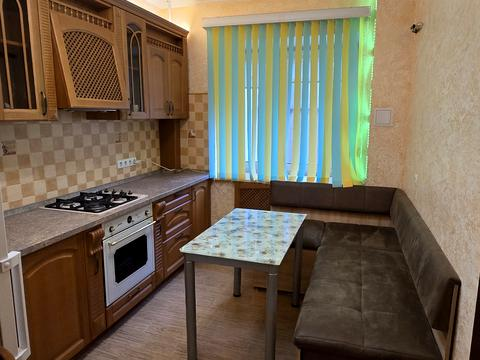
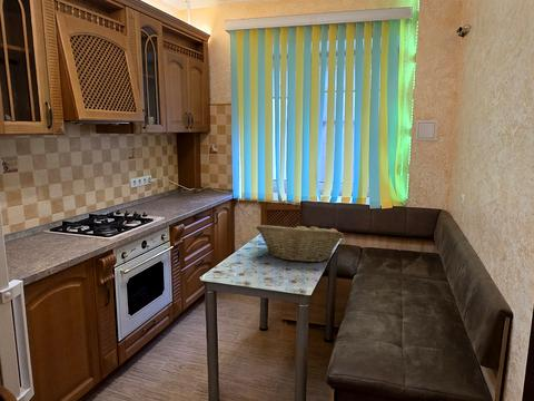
+ fruit basket (298, 237)
